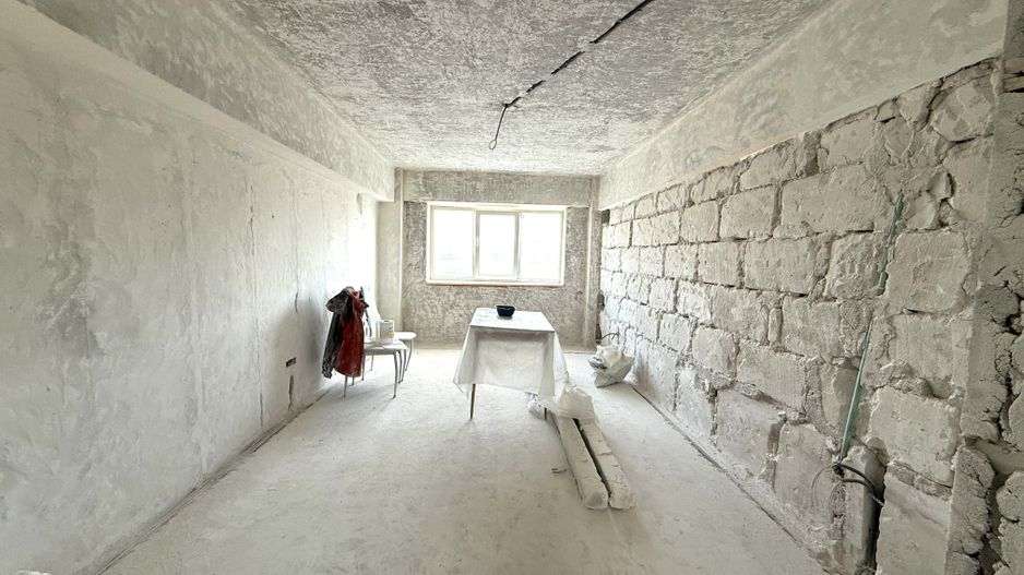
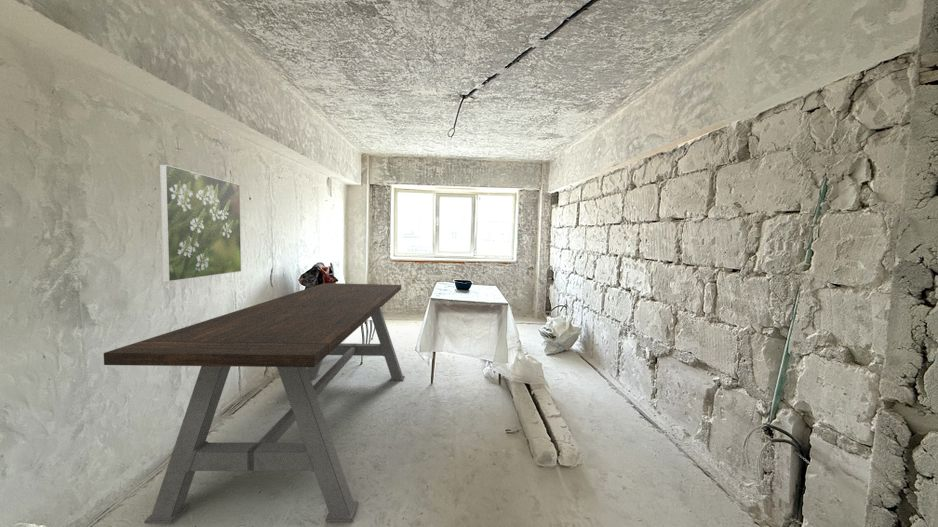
+ dining table (320, 364)
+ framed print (206, 226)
